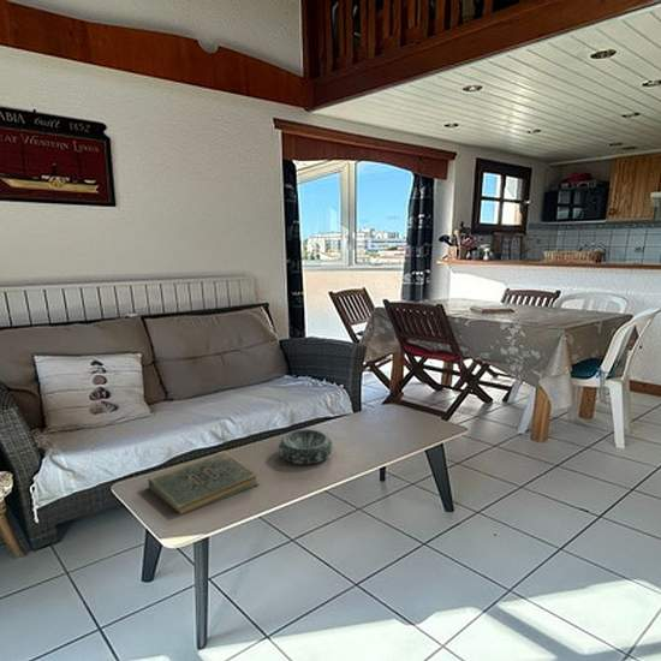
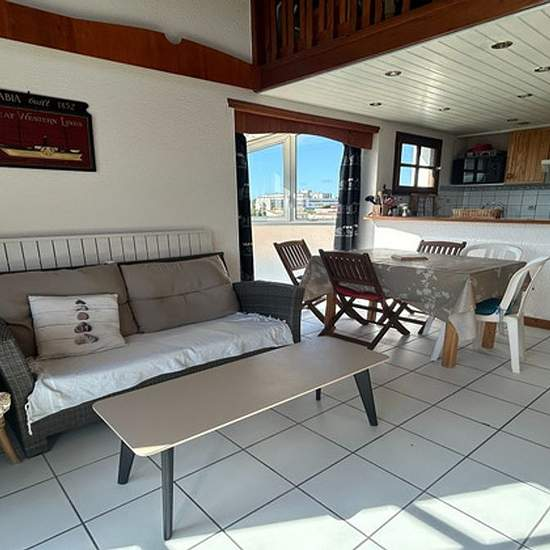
- book (204, 481)
- decorative bowl (305, 446)
